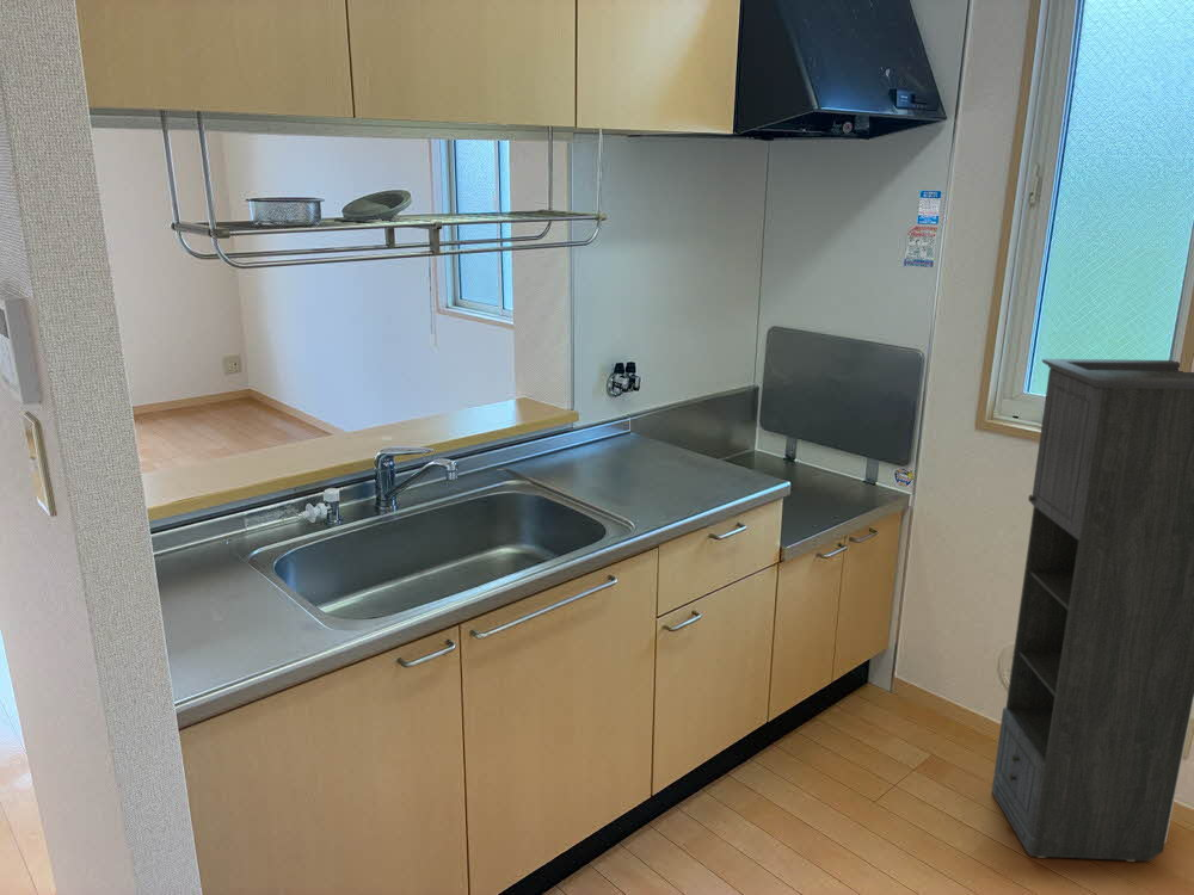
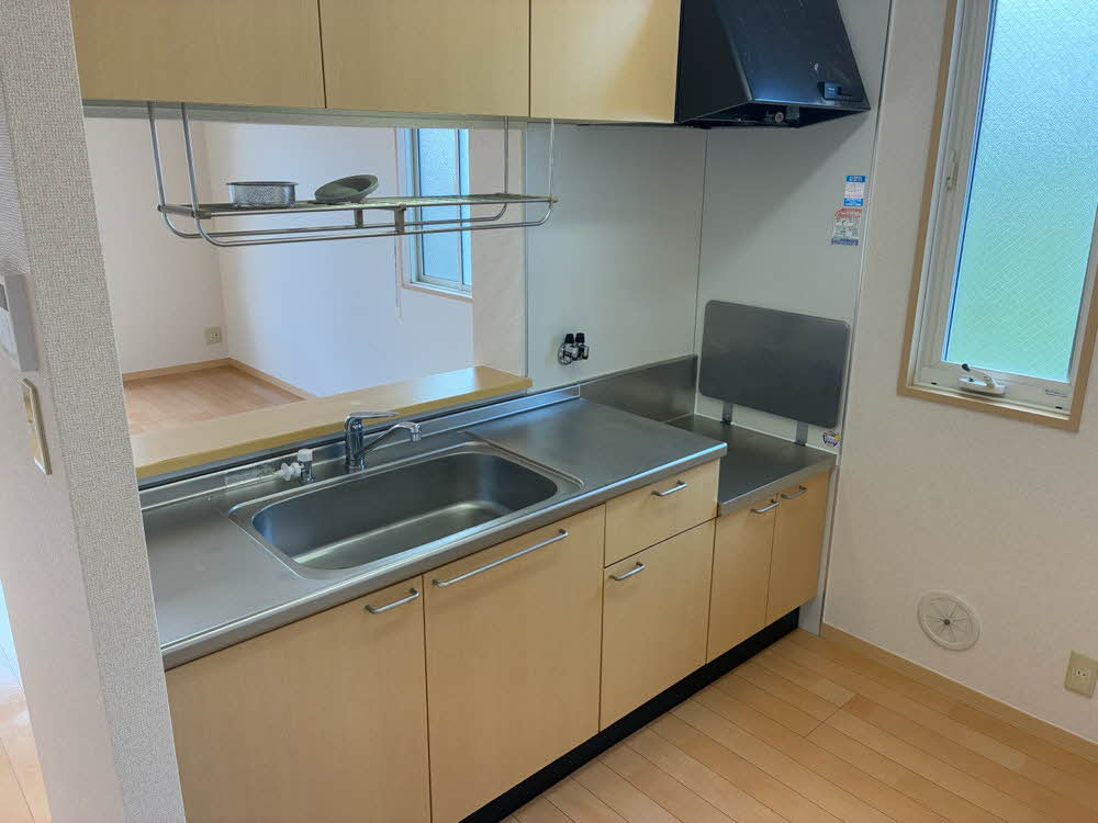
- storage cabinet (1104, 613)
